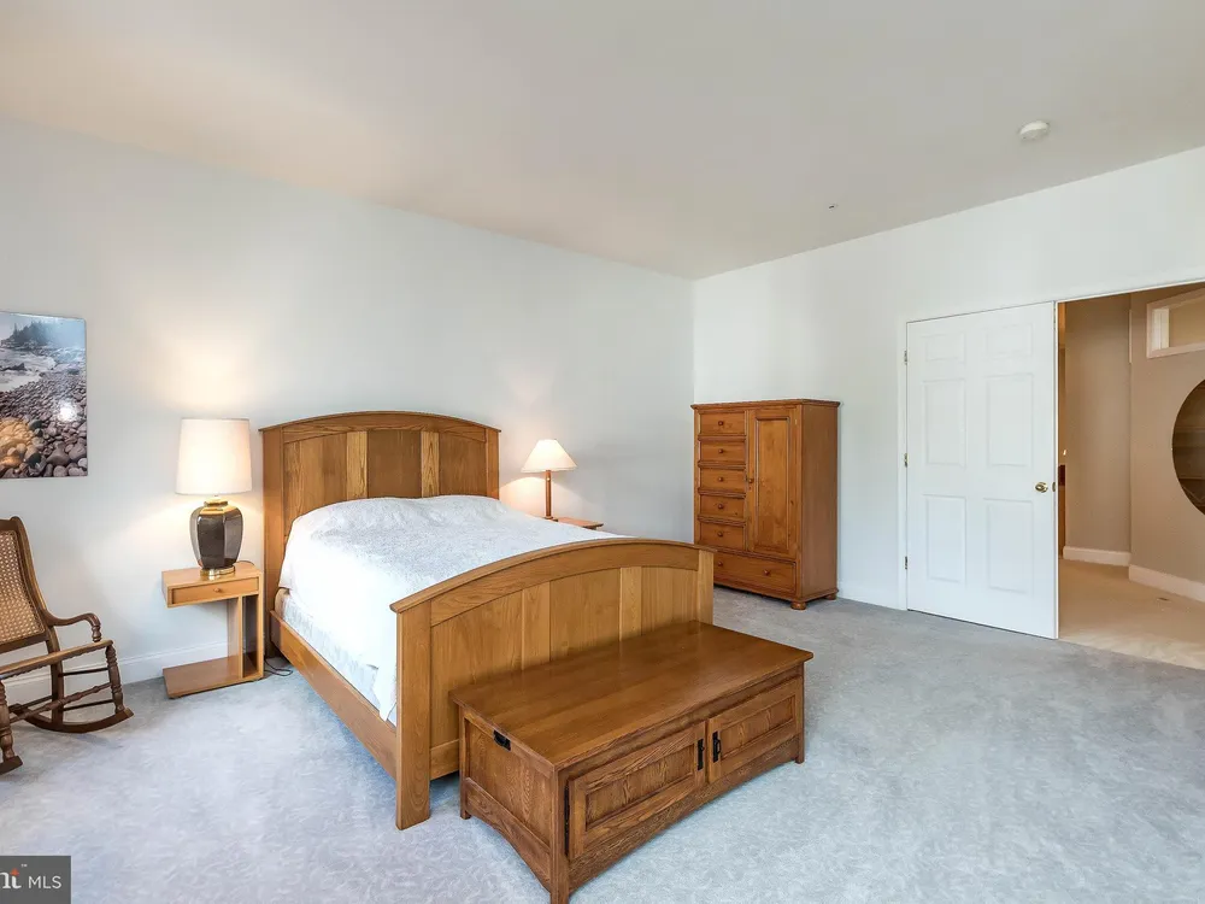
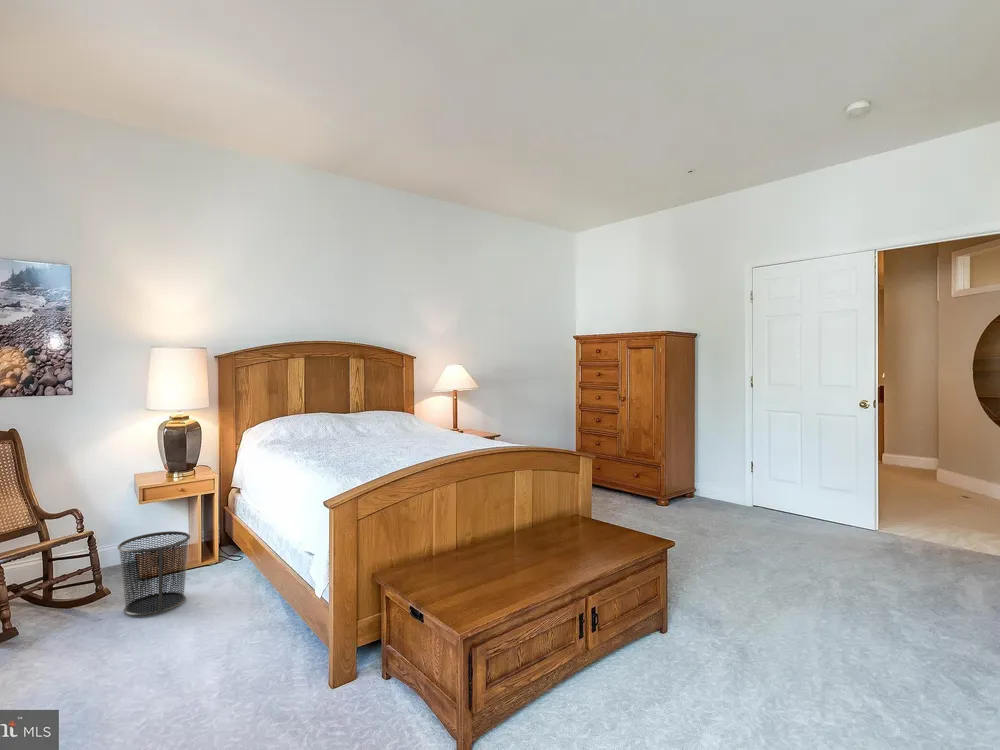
+ waste bin (155, 571)
